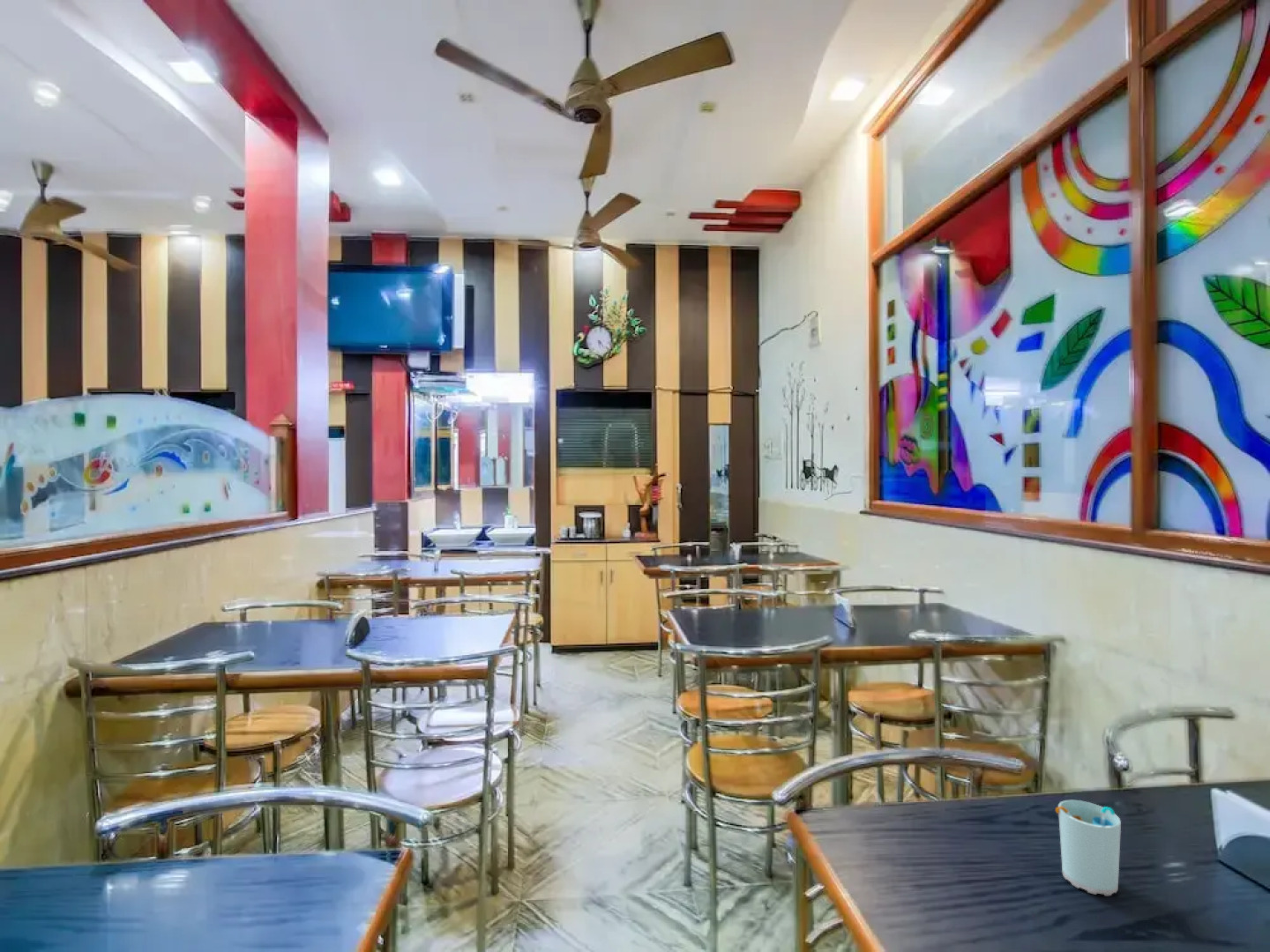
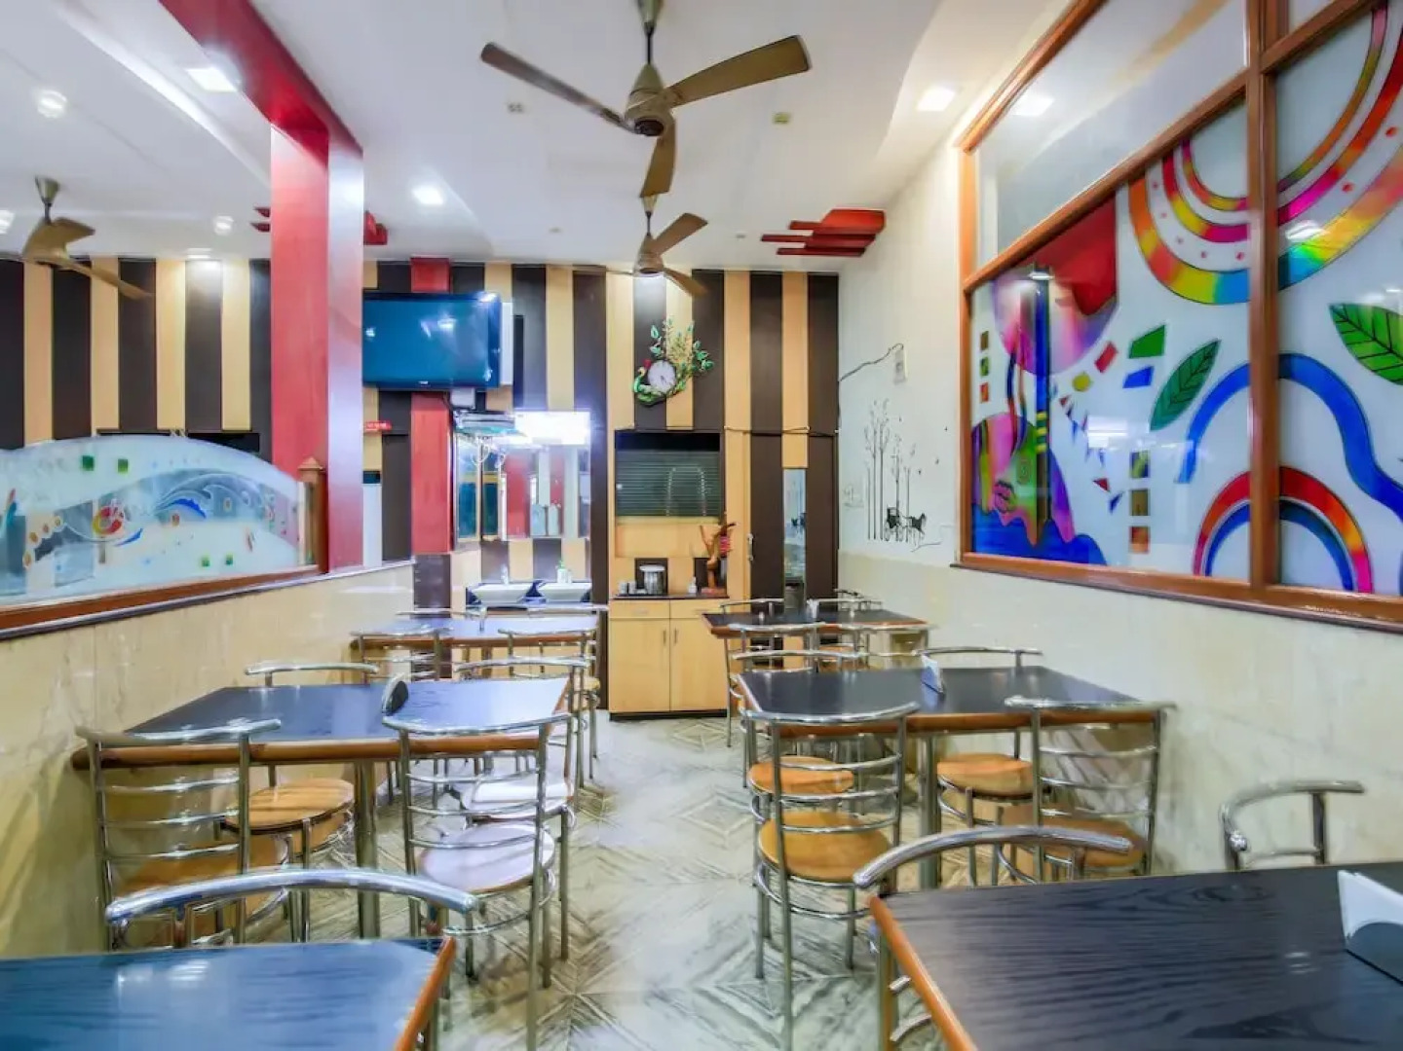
- cup (1087, 839)
